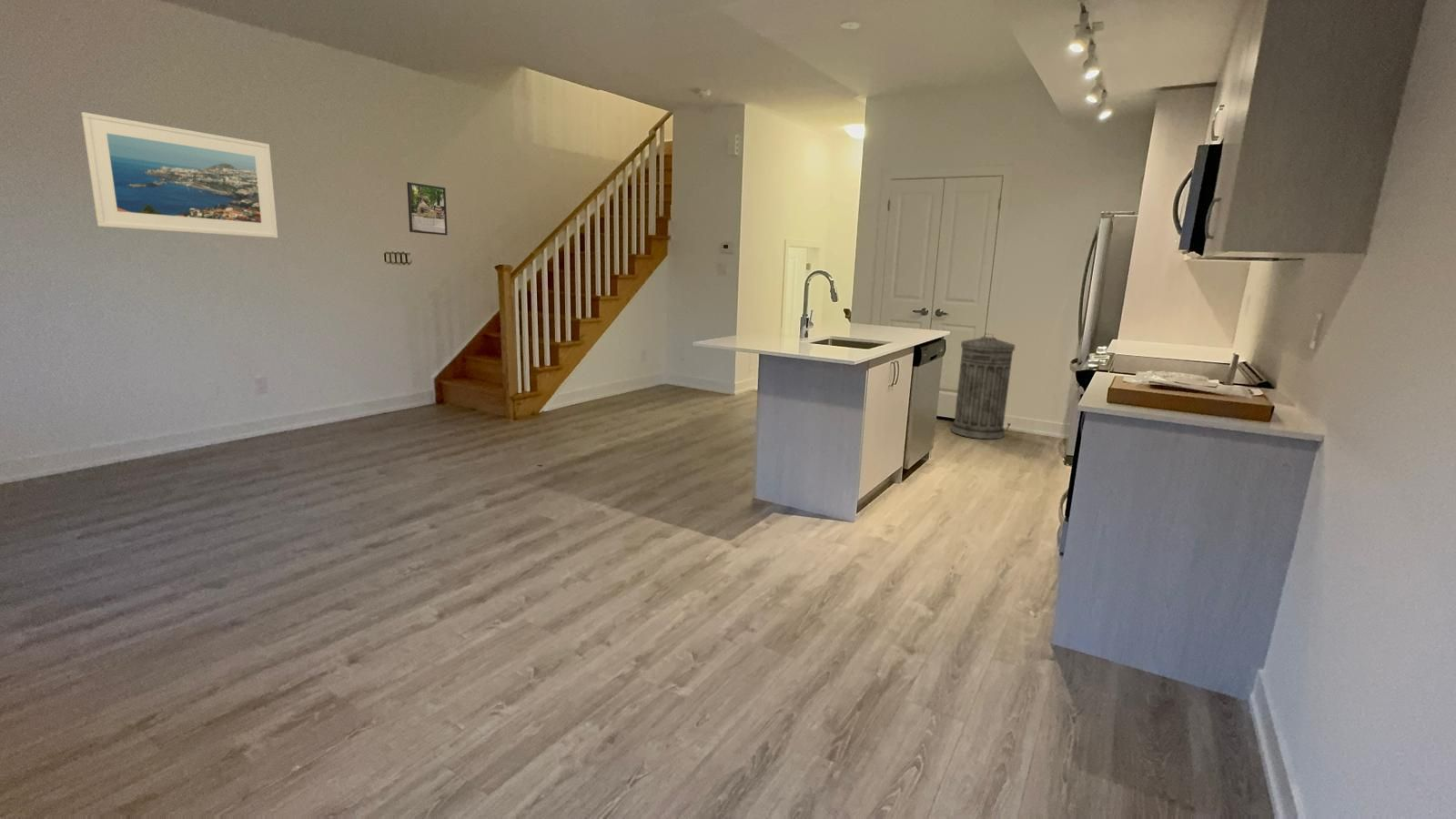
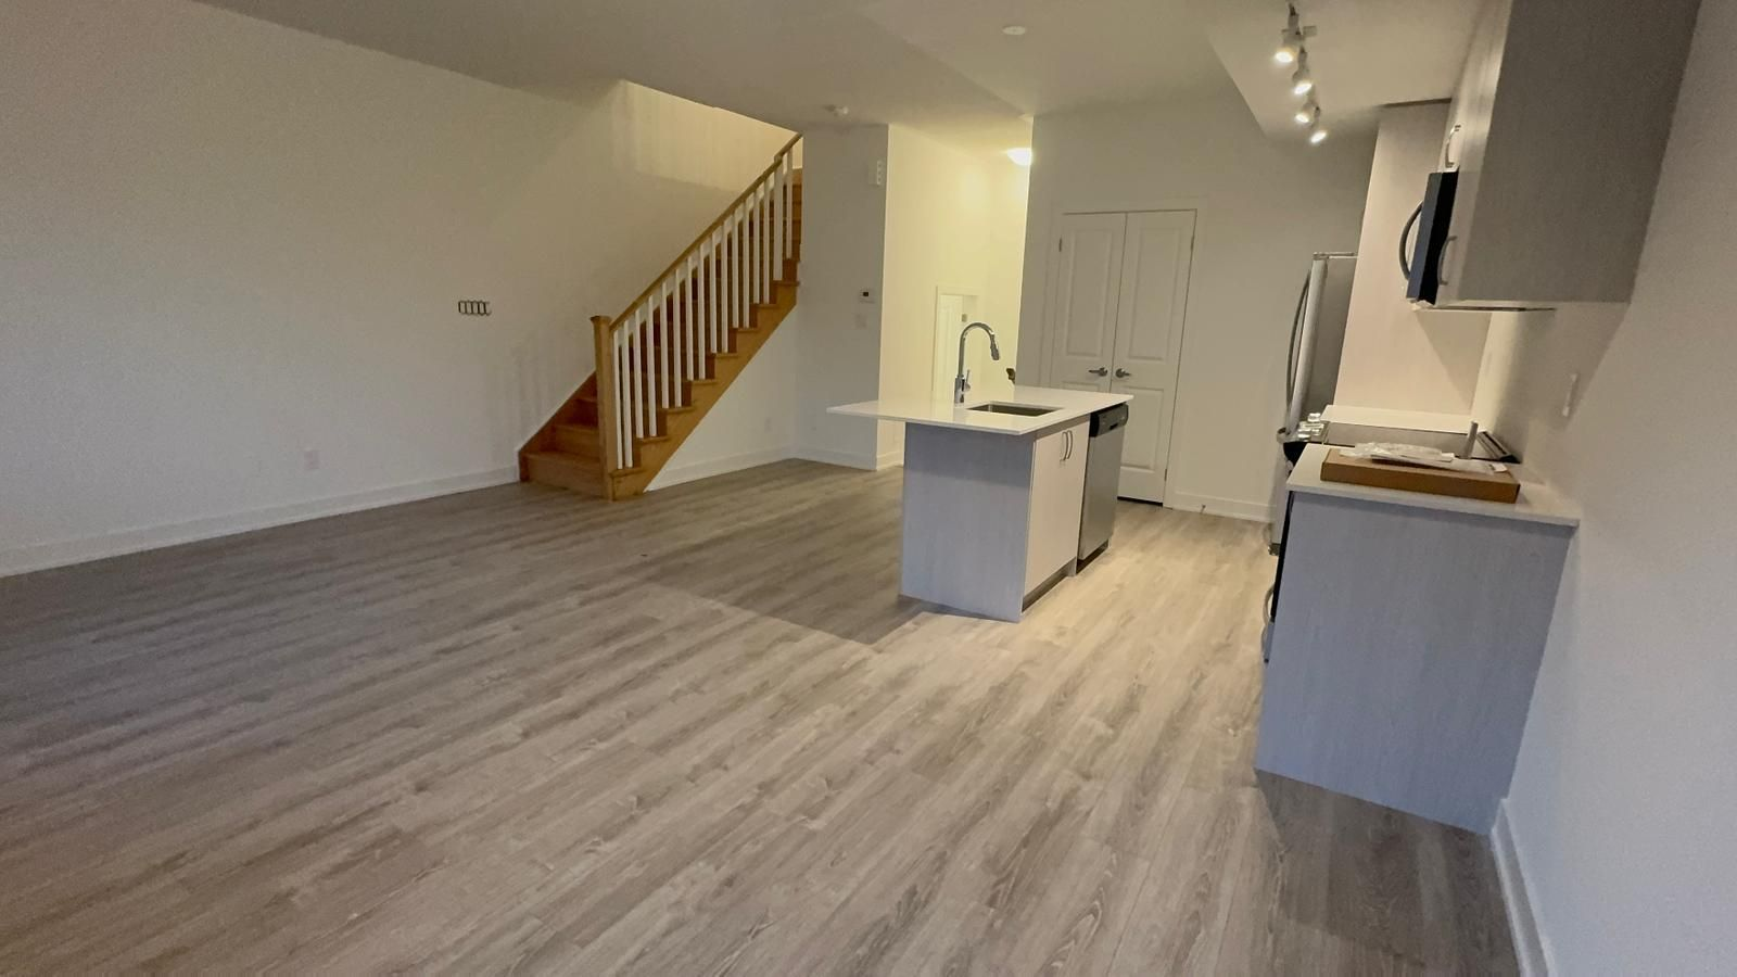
- trash can (983, 384)
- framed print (428, 209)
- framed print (190, 182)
